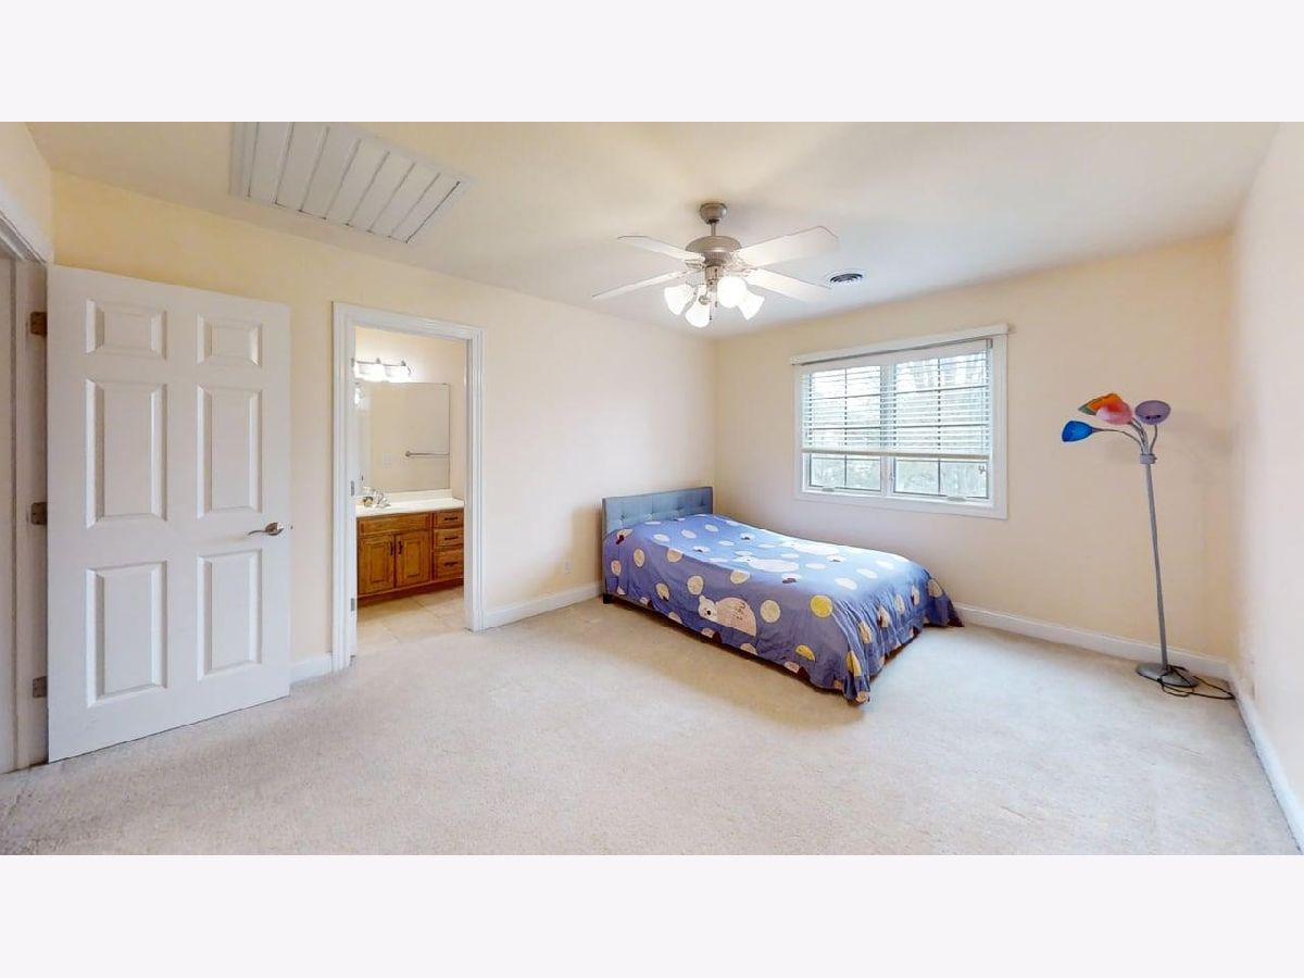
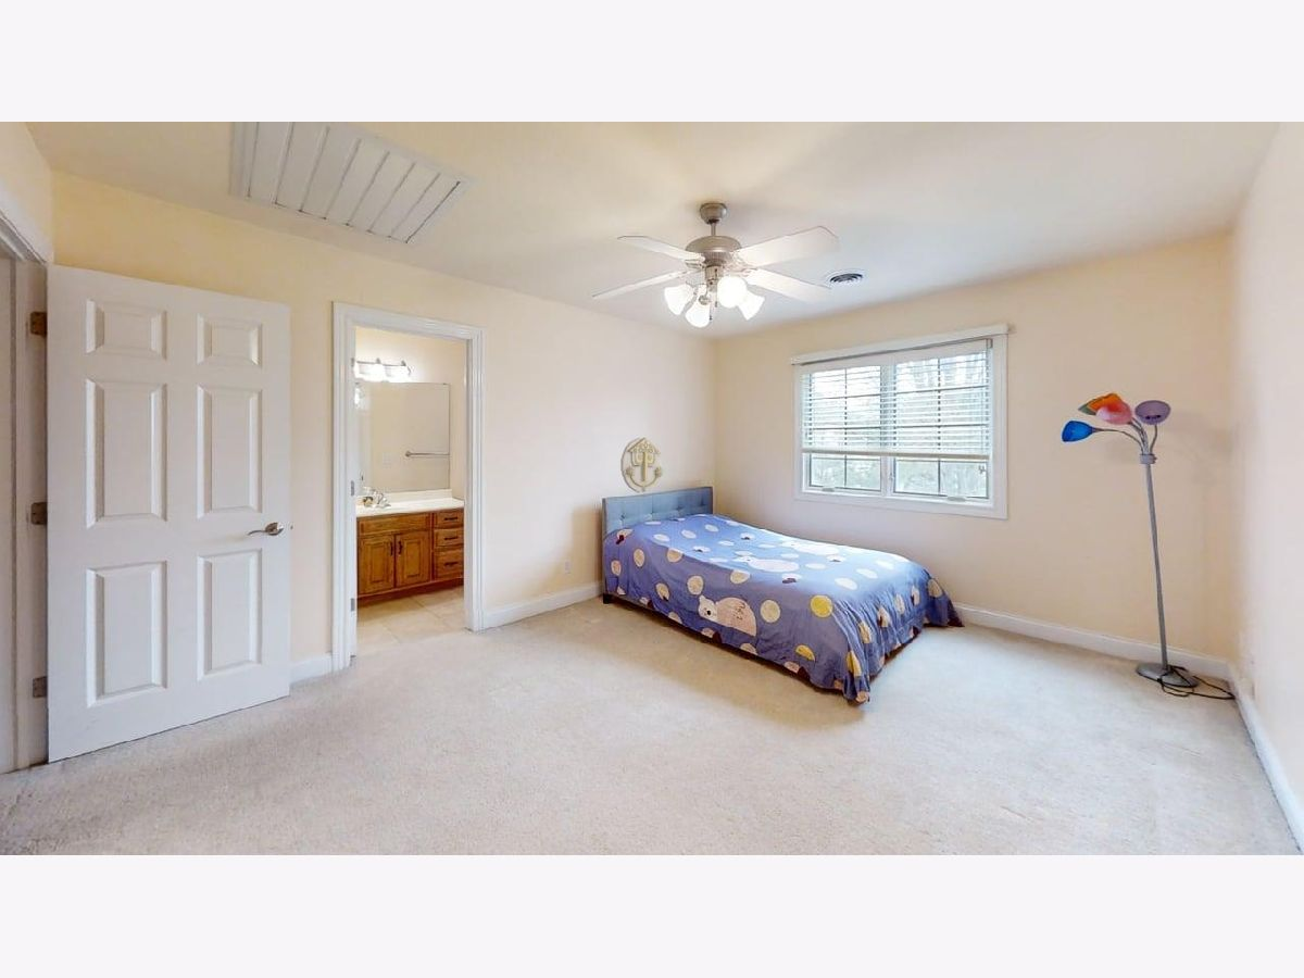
+ wall decoration (643, 465)
